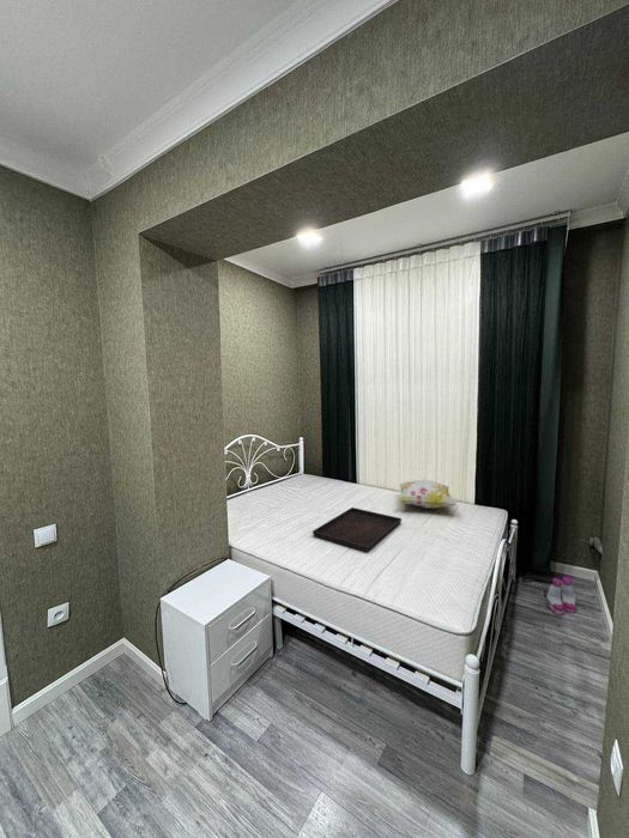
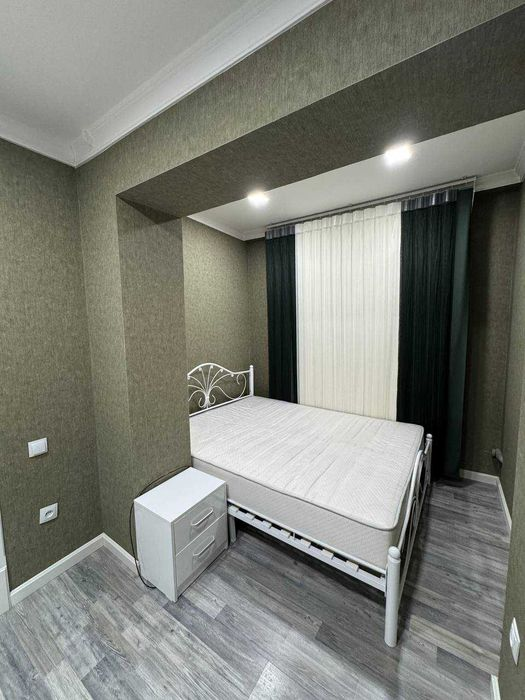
- serving tray (358, 527)
- decorative pillow (424, 493)
- boots (562, 591)
